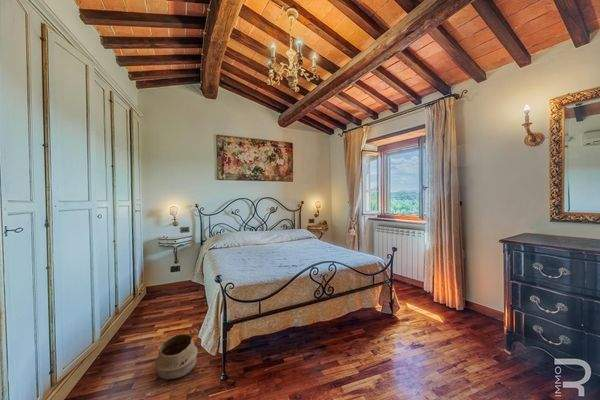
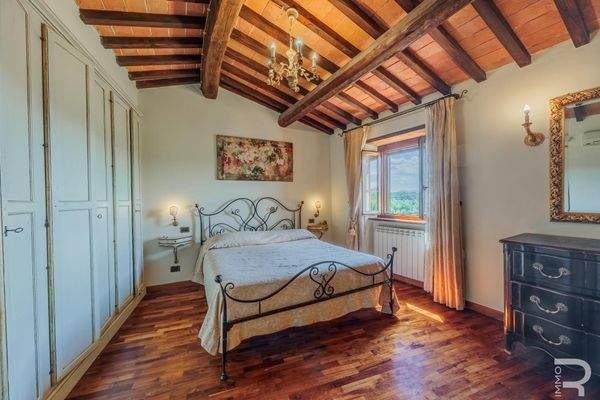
- woven basket (175, 351)
